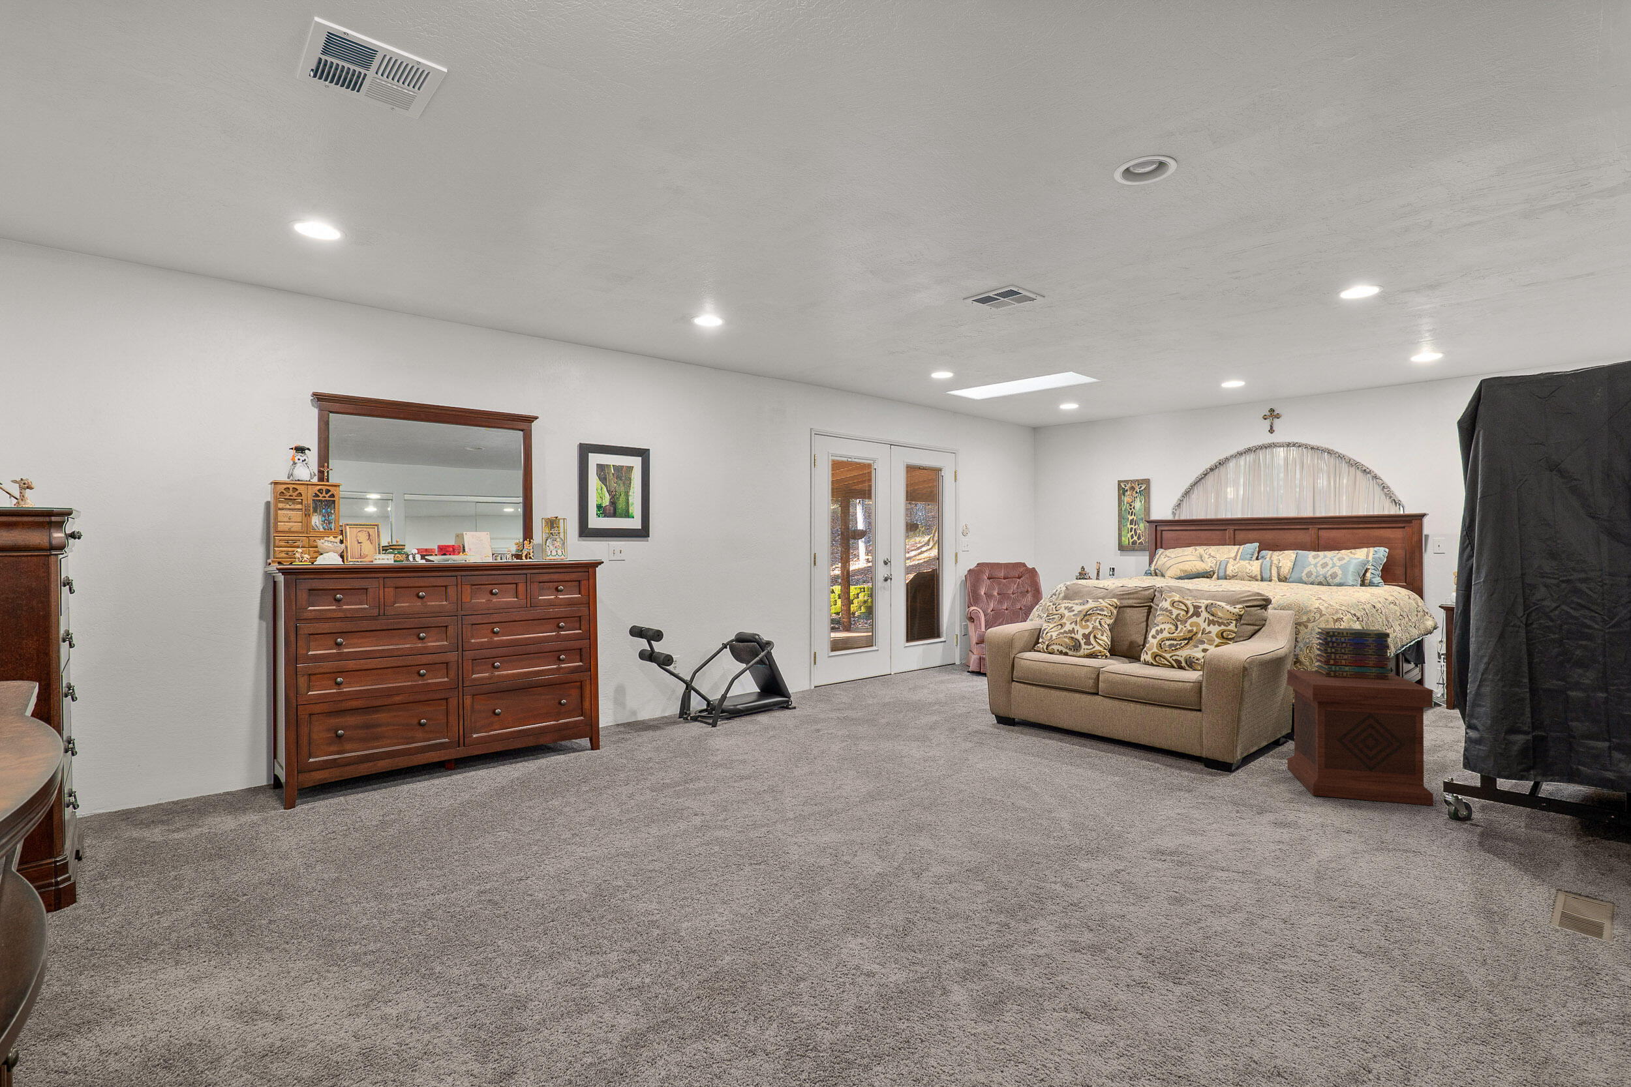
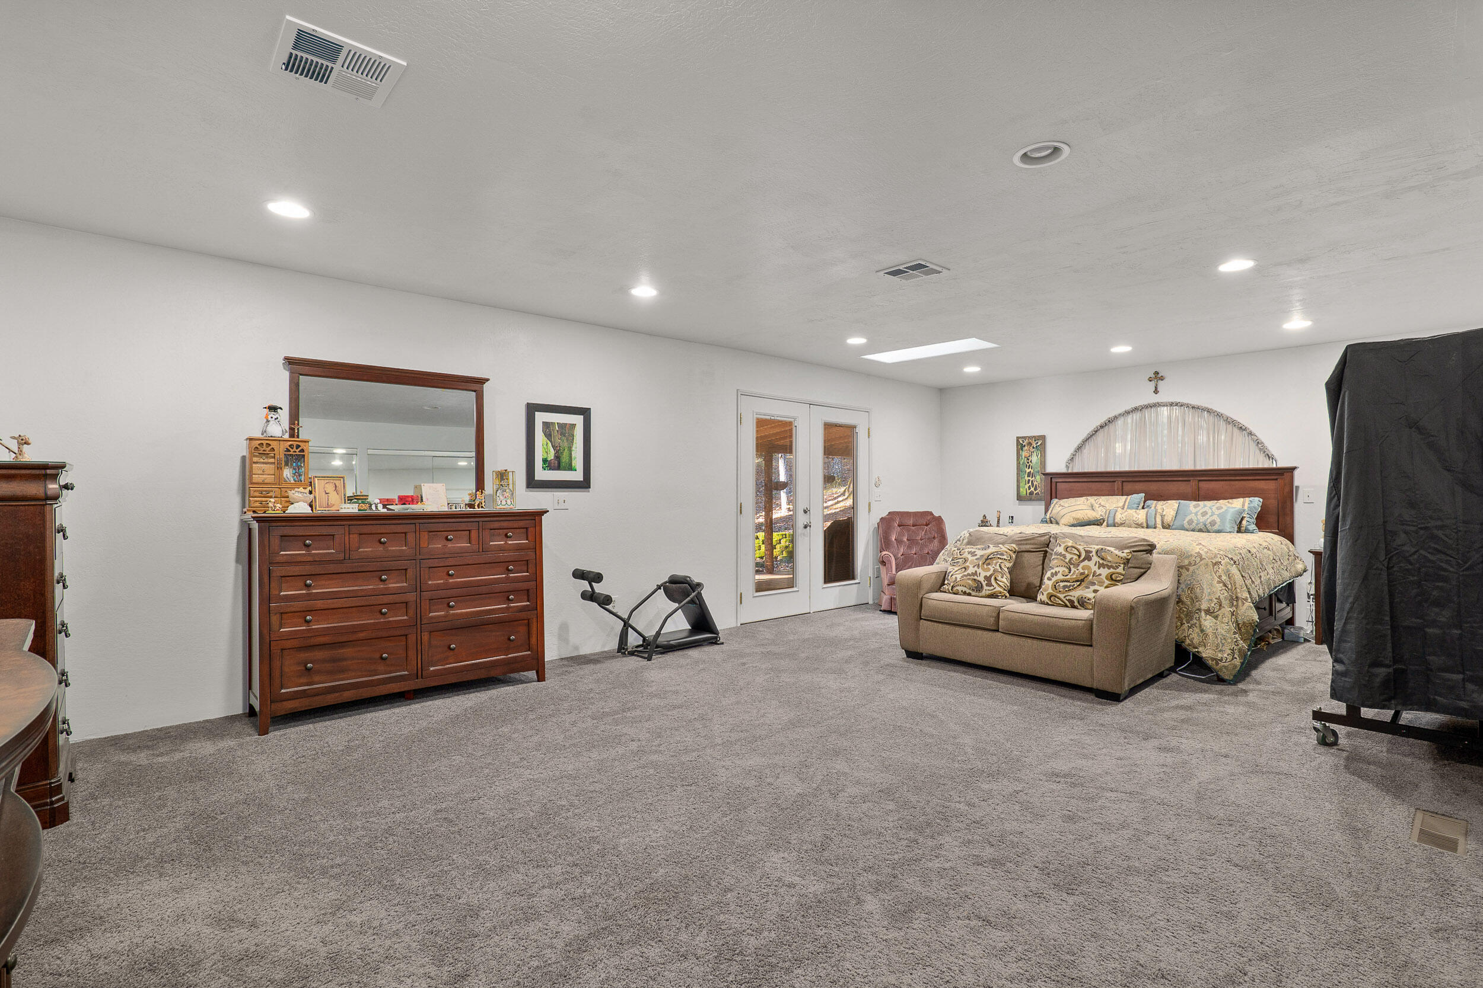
- side table (1354, 733)
- book stack (1352, 651)
